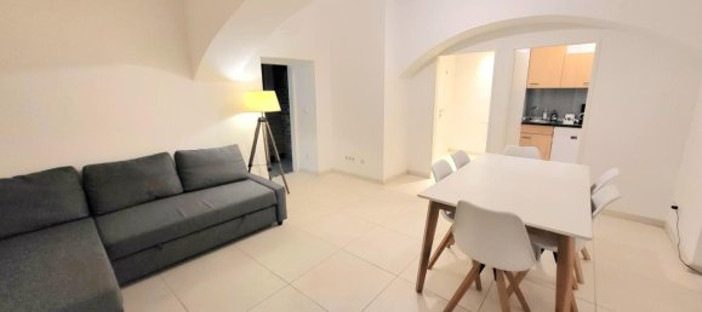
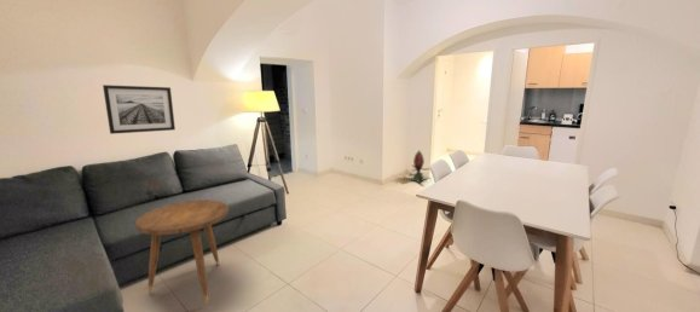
+ decorative plant (415, 164)
+ side table (192, 247)
+ wall art (141, 109)
